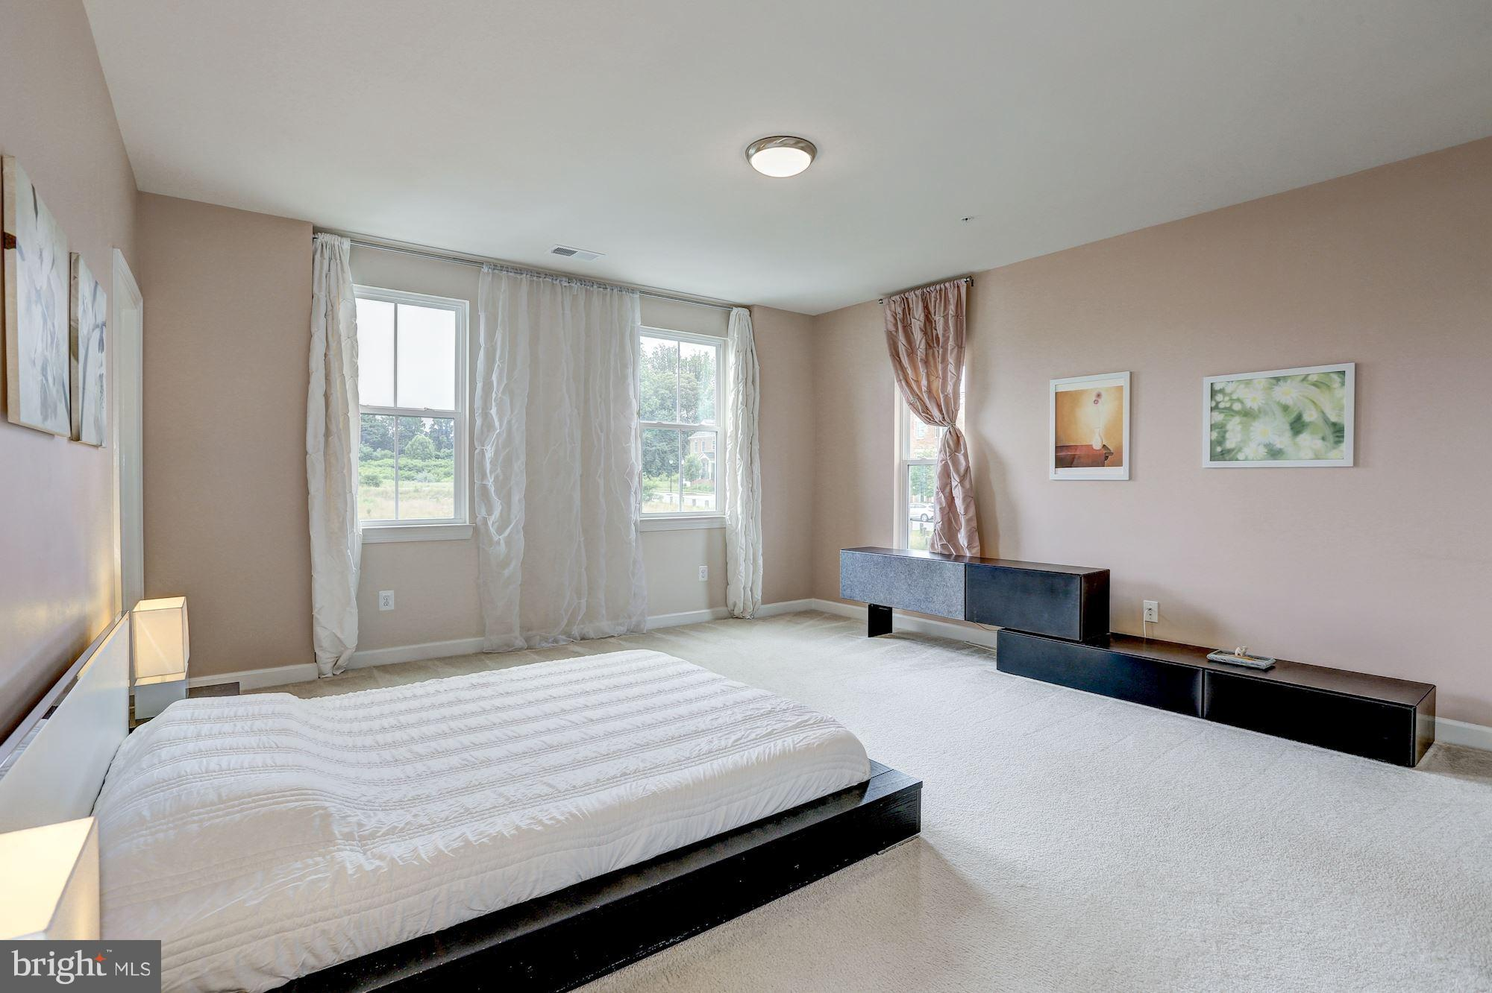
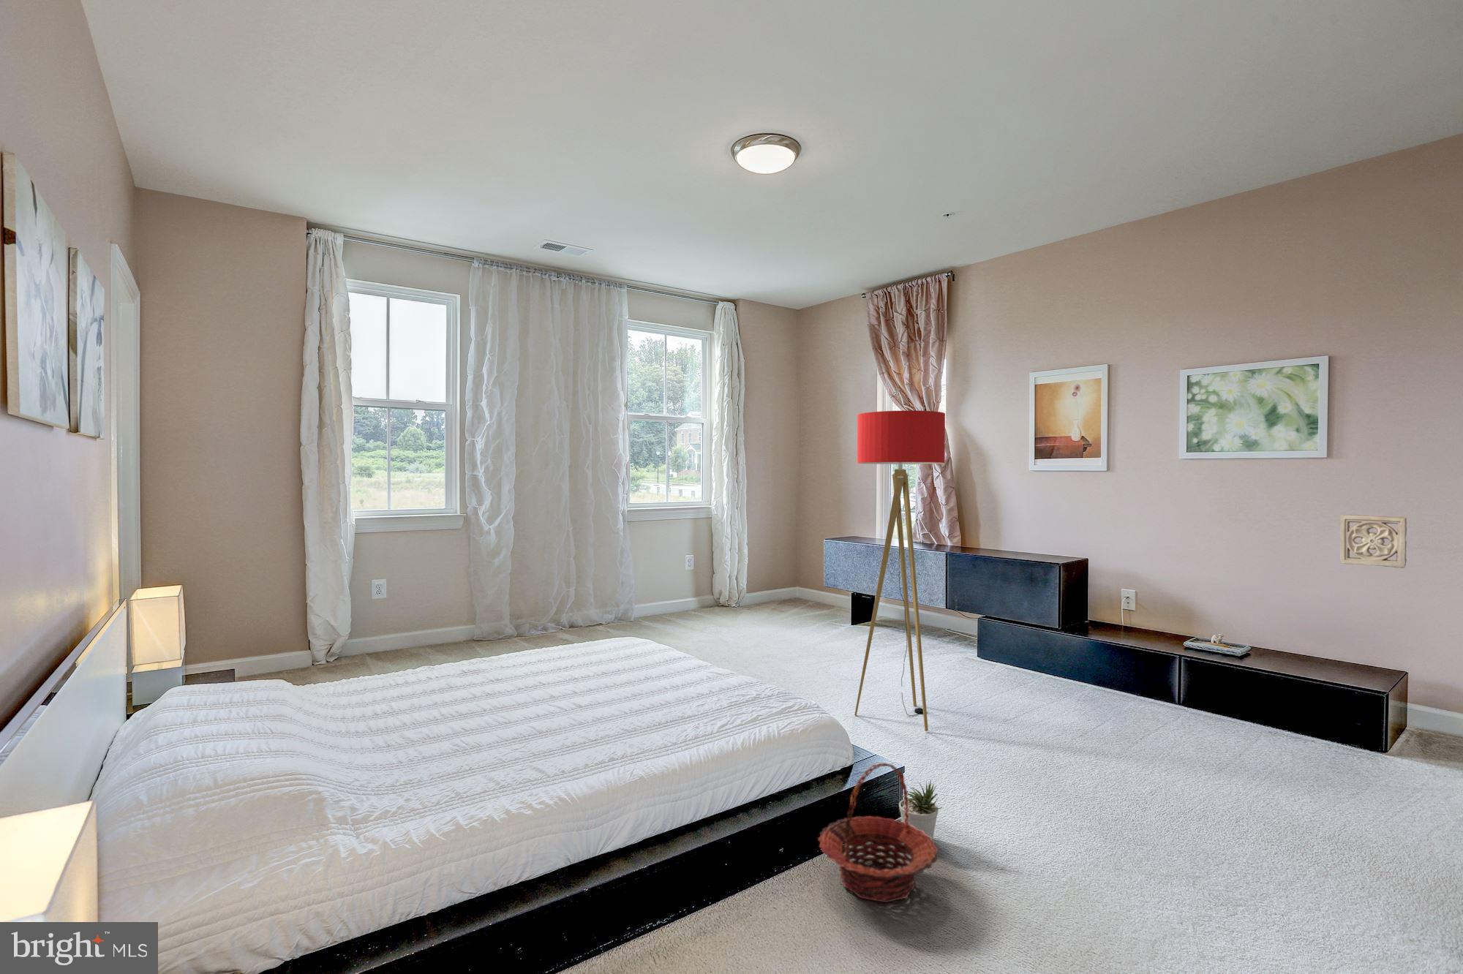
+ floor lamp (900, 566)
+ basket (877, 823)
+ wall ornament (1373, 539)
+ potted plant (920, 811)
